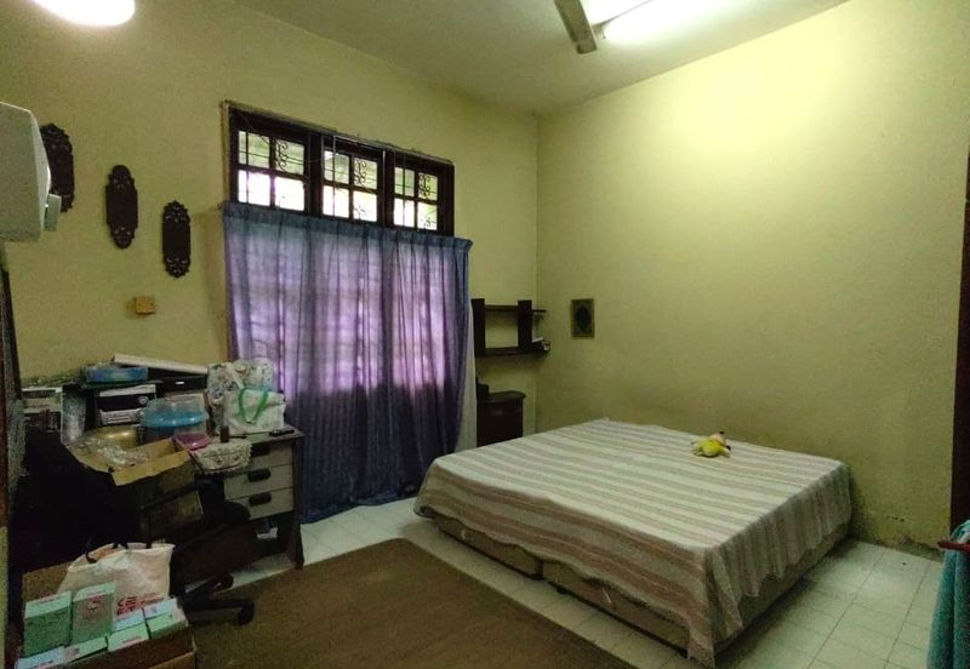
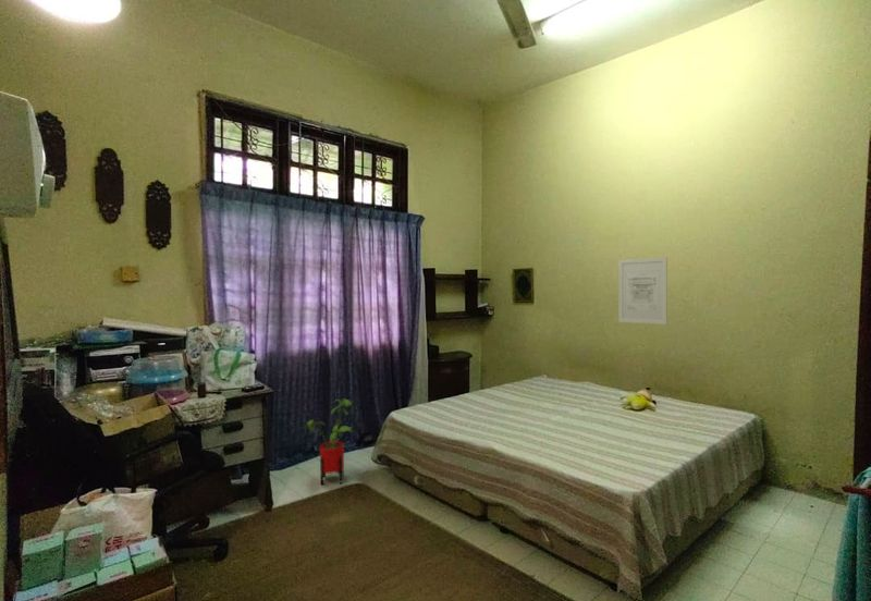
+ house plant (334, 440)
+ wall art (641, 291)
